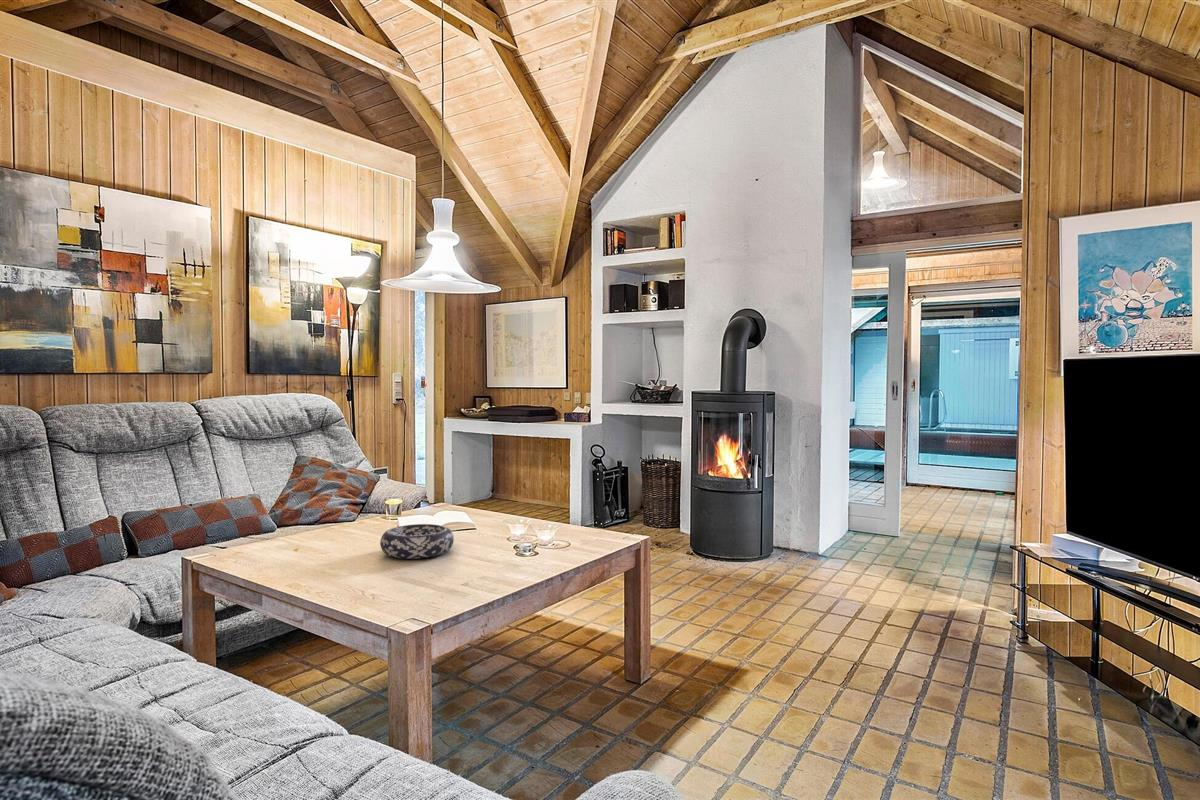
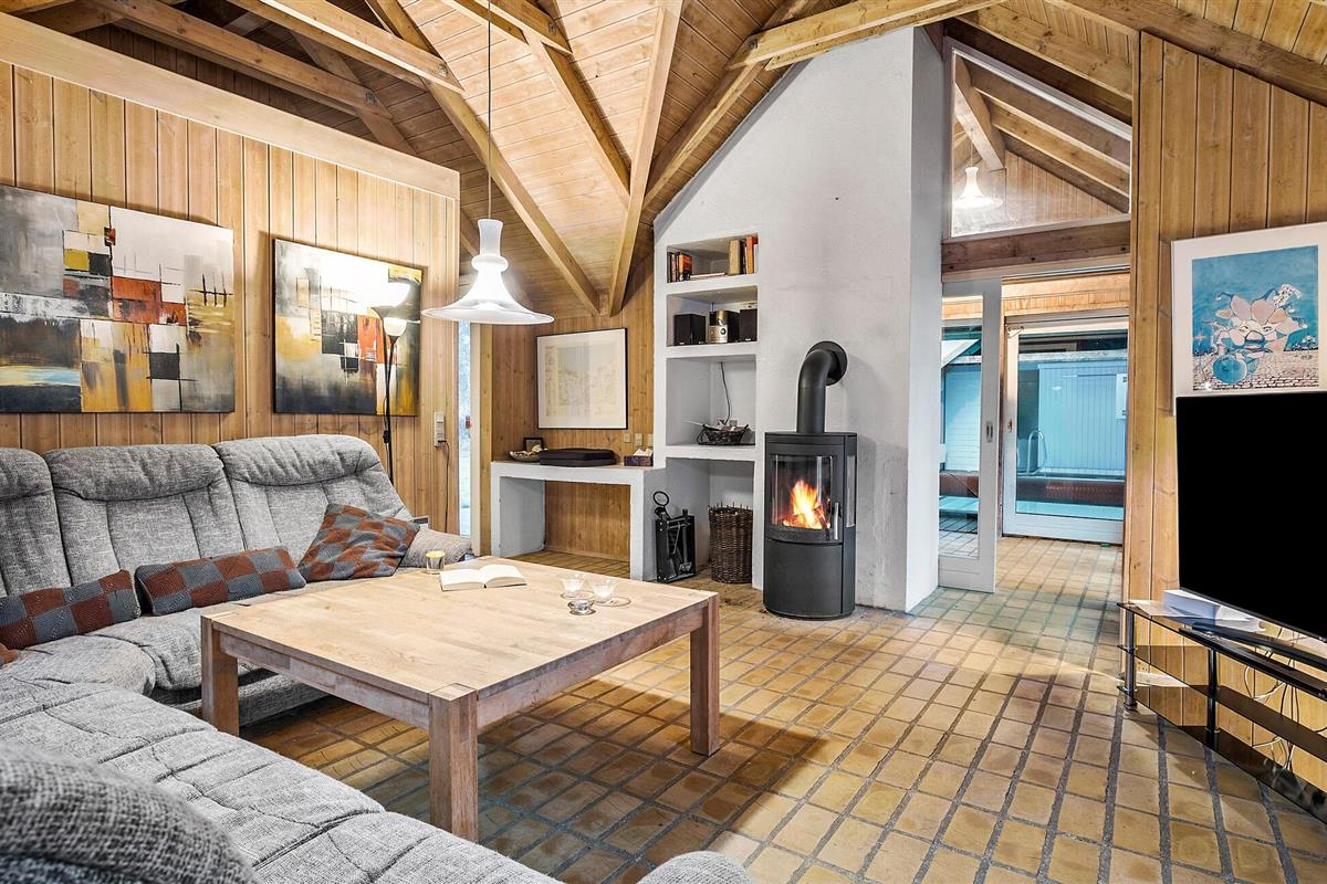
- decorative bowl (417, 541)
